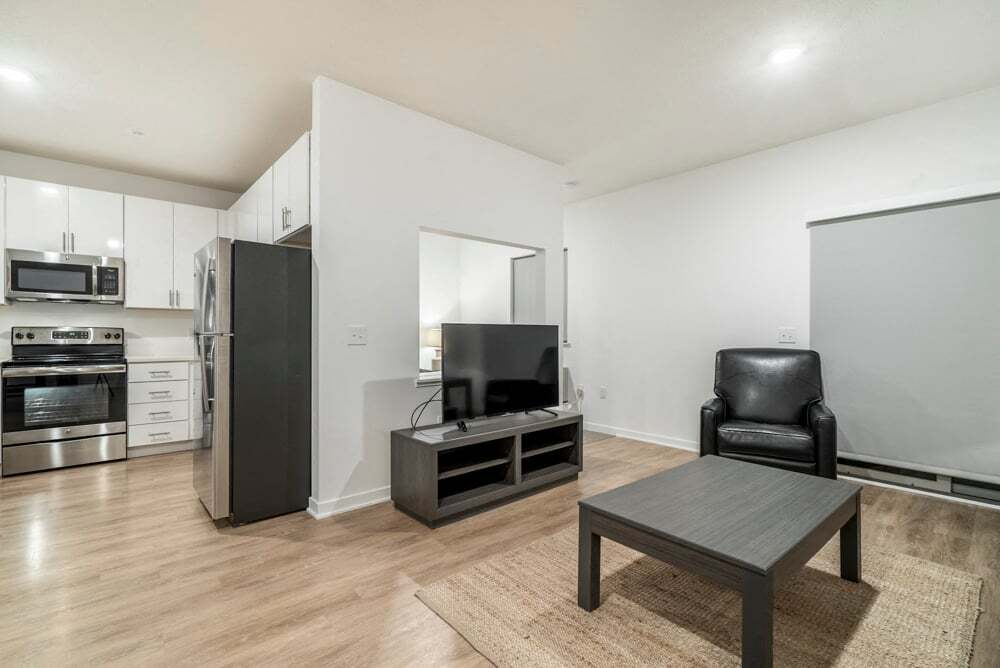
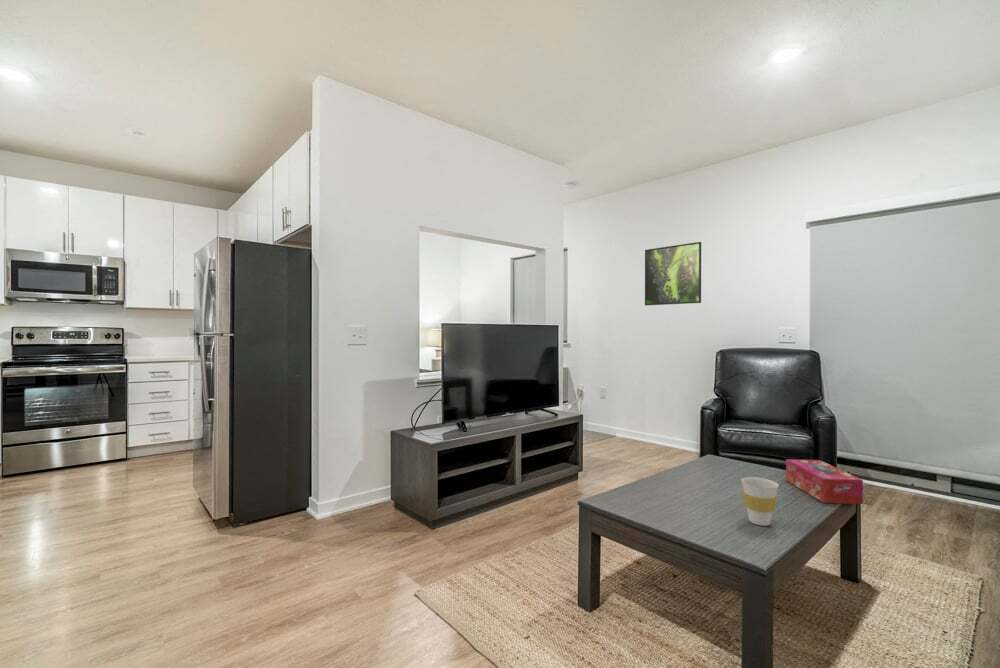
+ tissue box (821, 480)
+ cup (759, 502)
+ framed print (671, 275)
